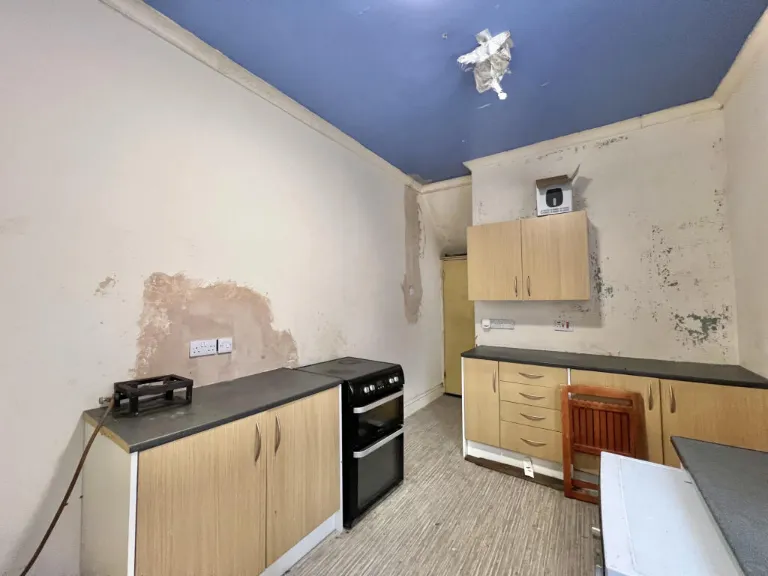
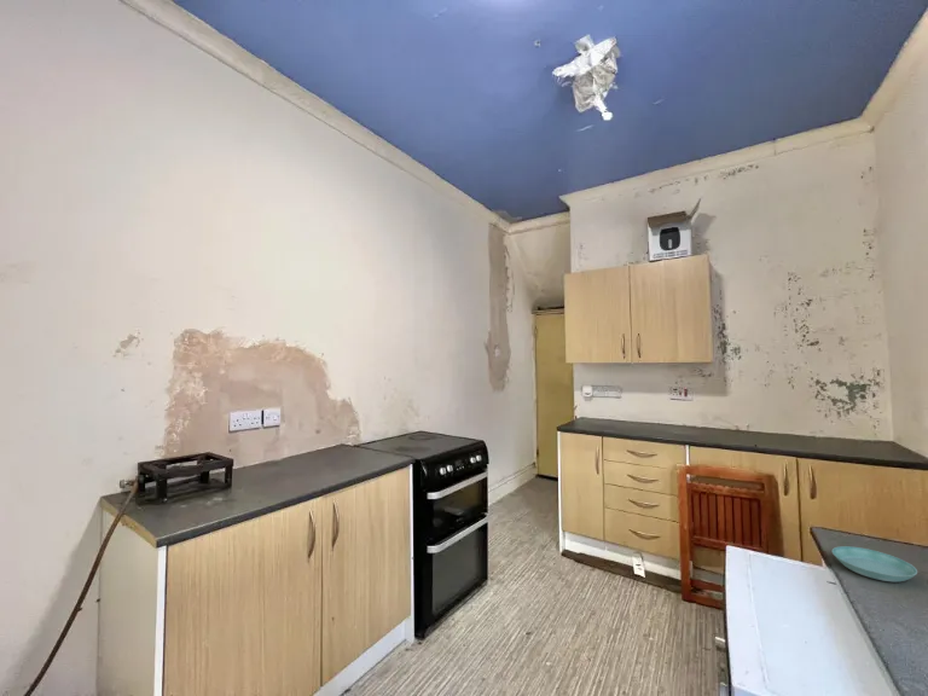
+ saucer (872, 564)
